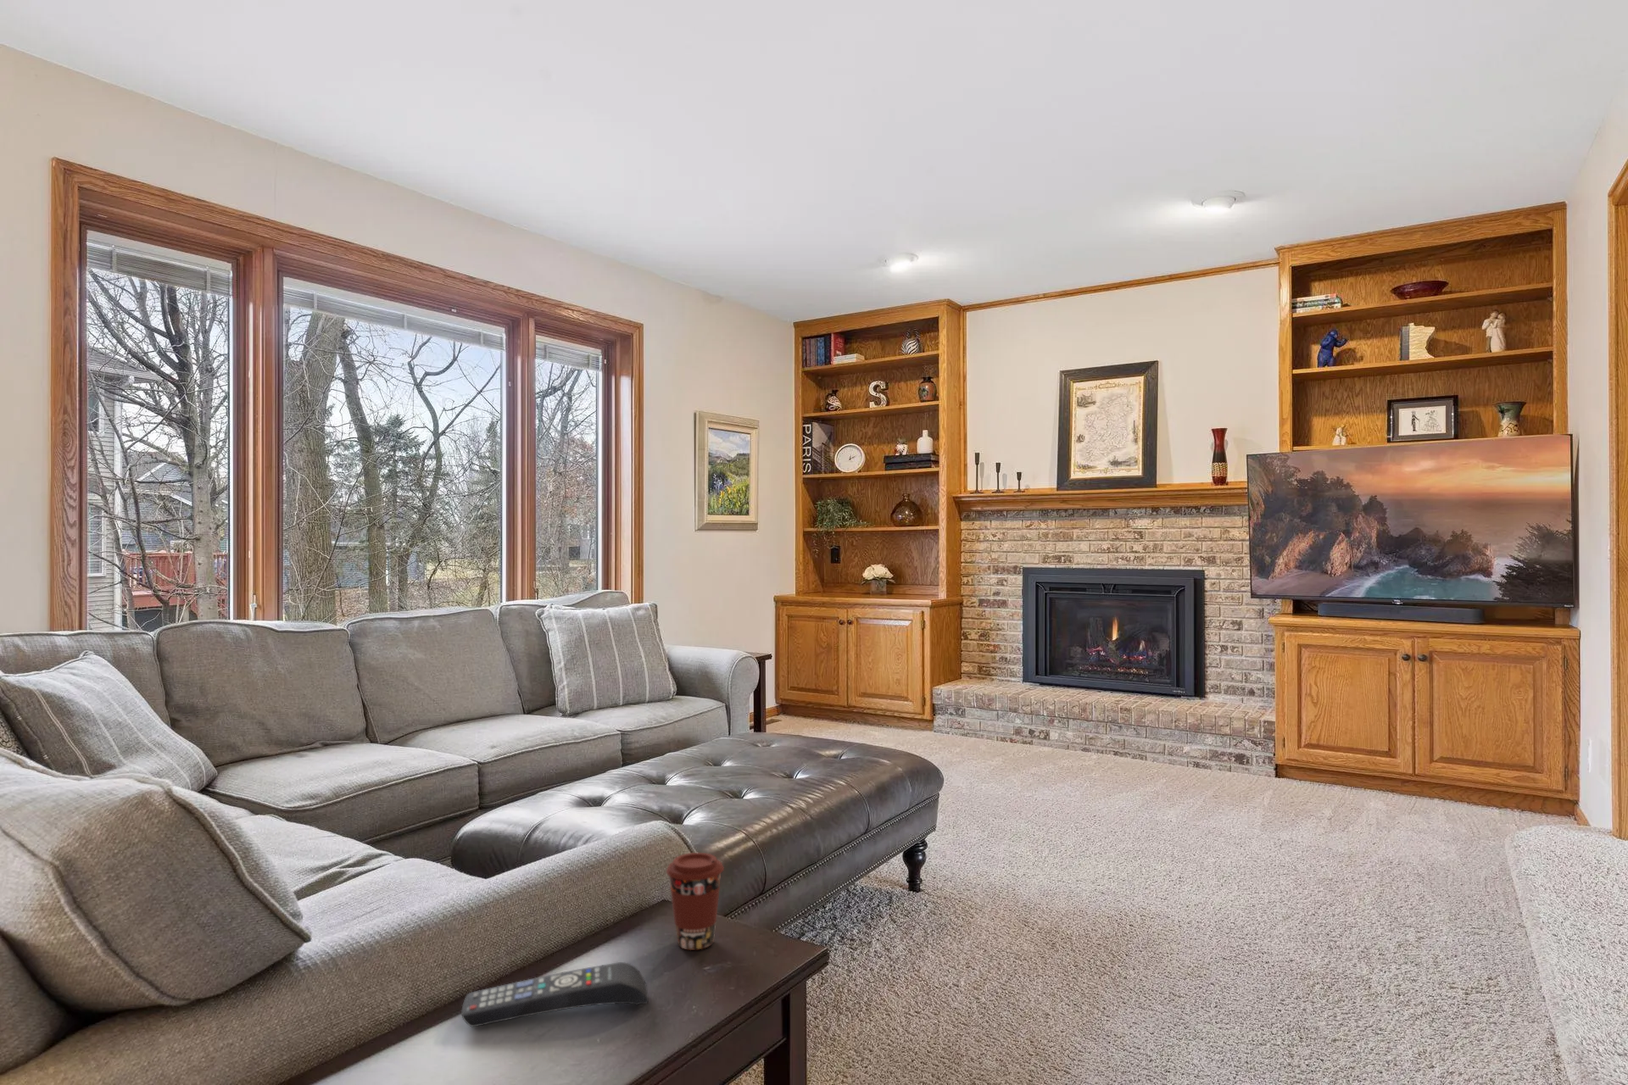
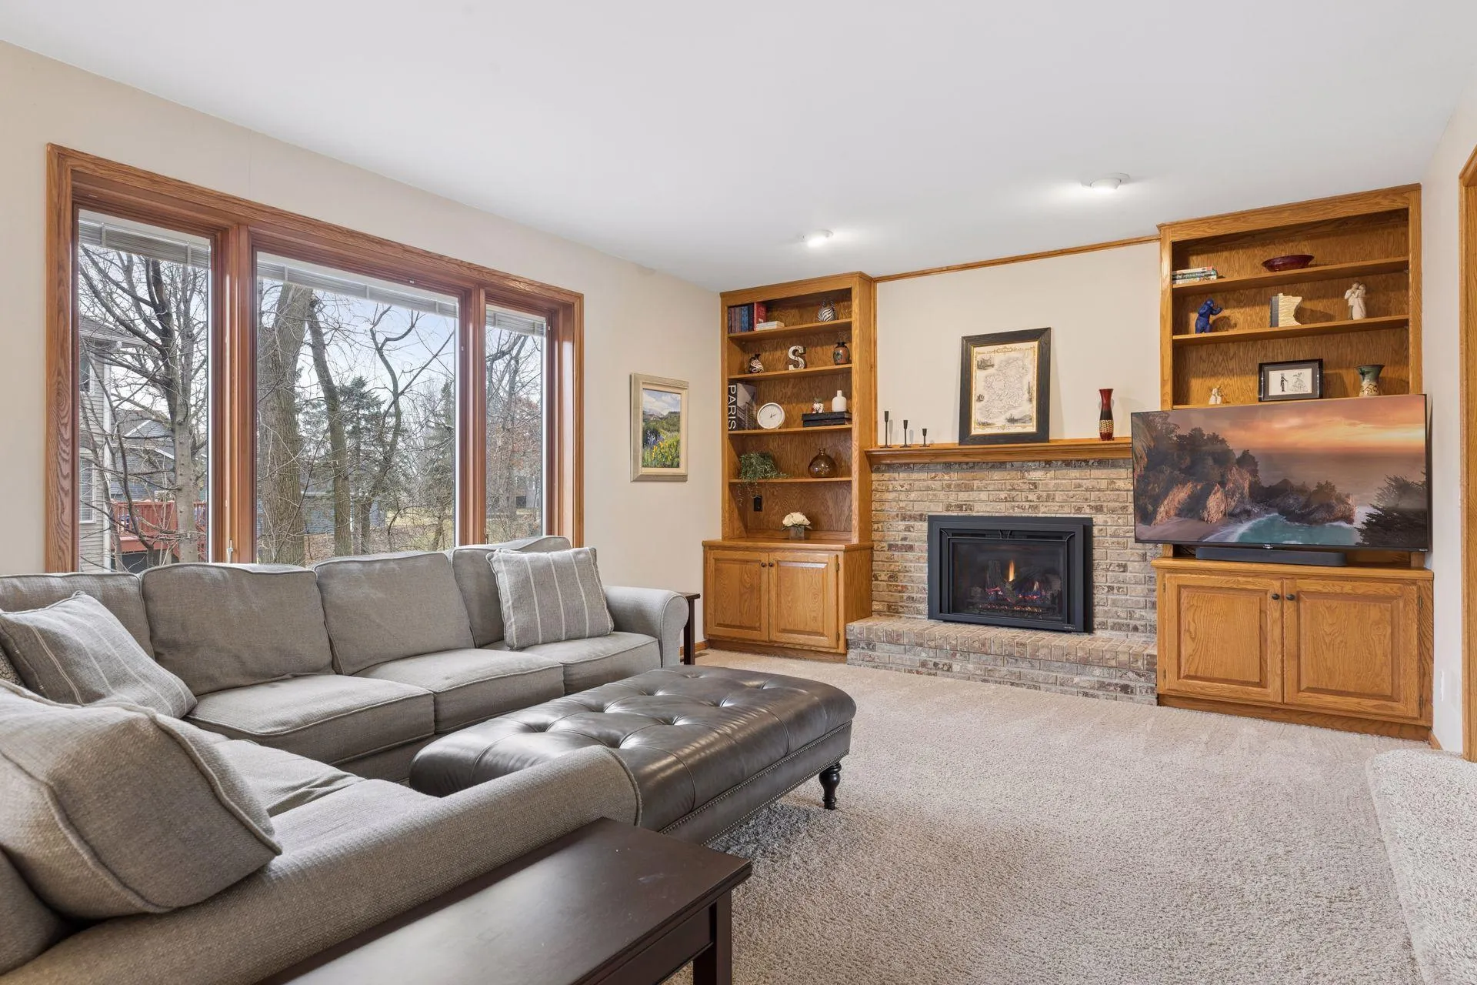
- remote control (557, 993)
- coffee cup (695, 900)
